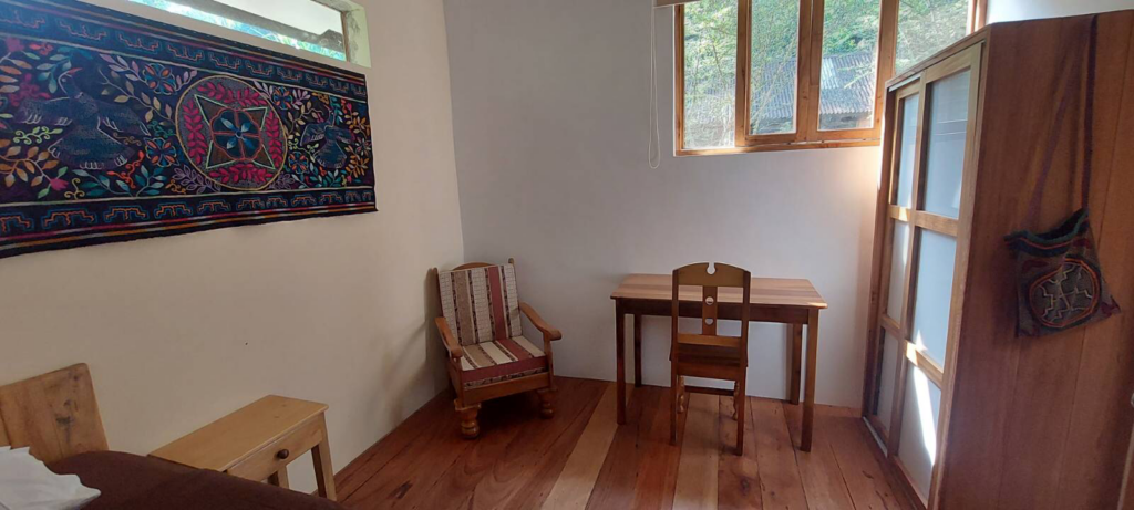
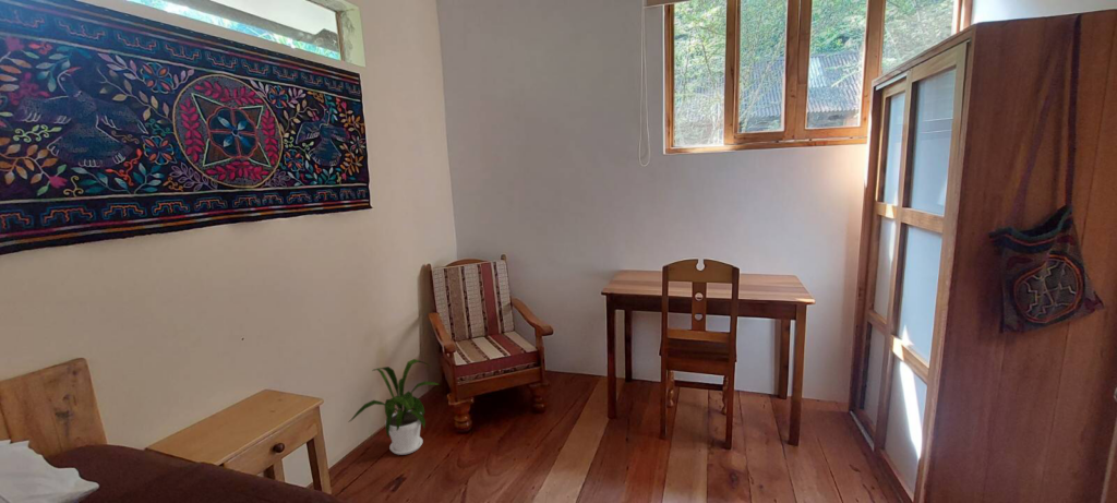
+ house plant (401, 404)
